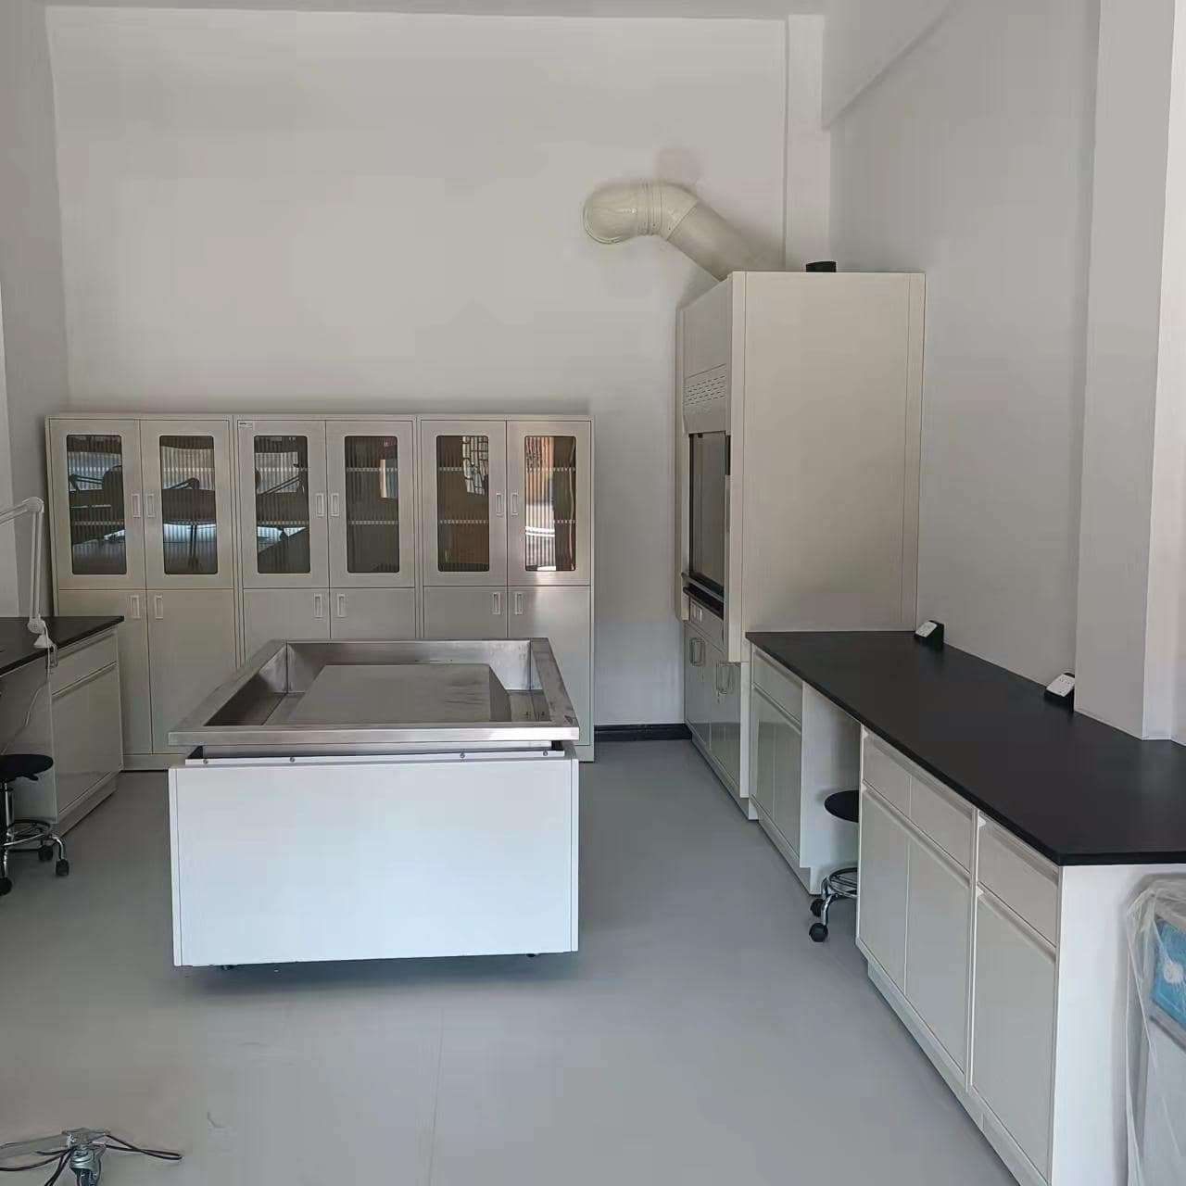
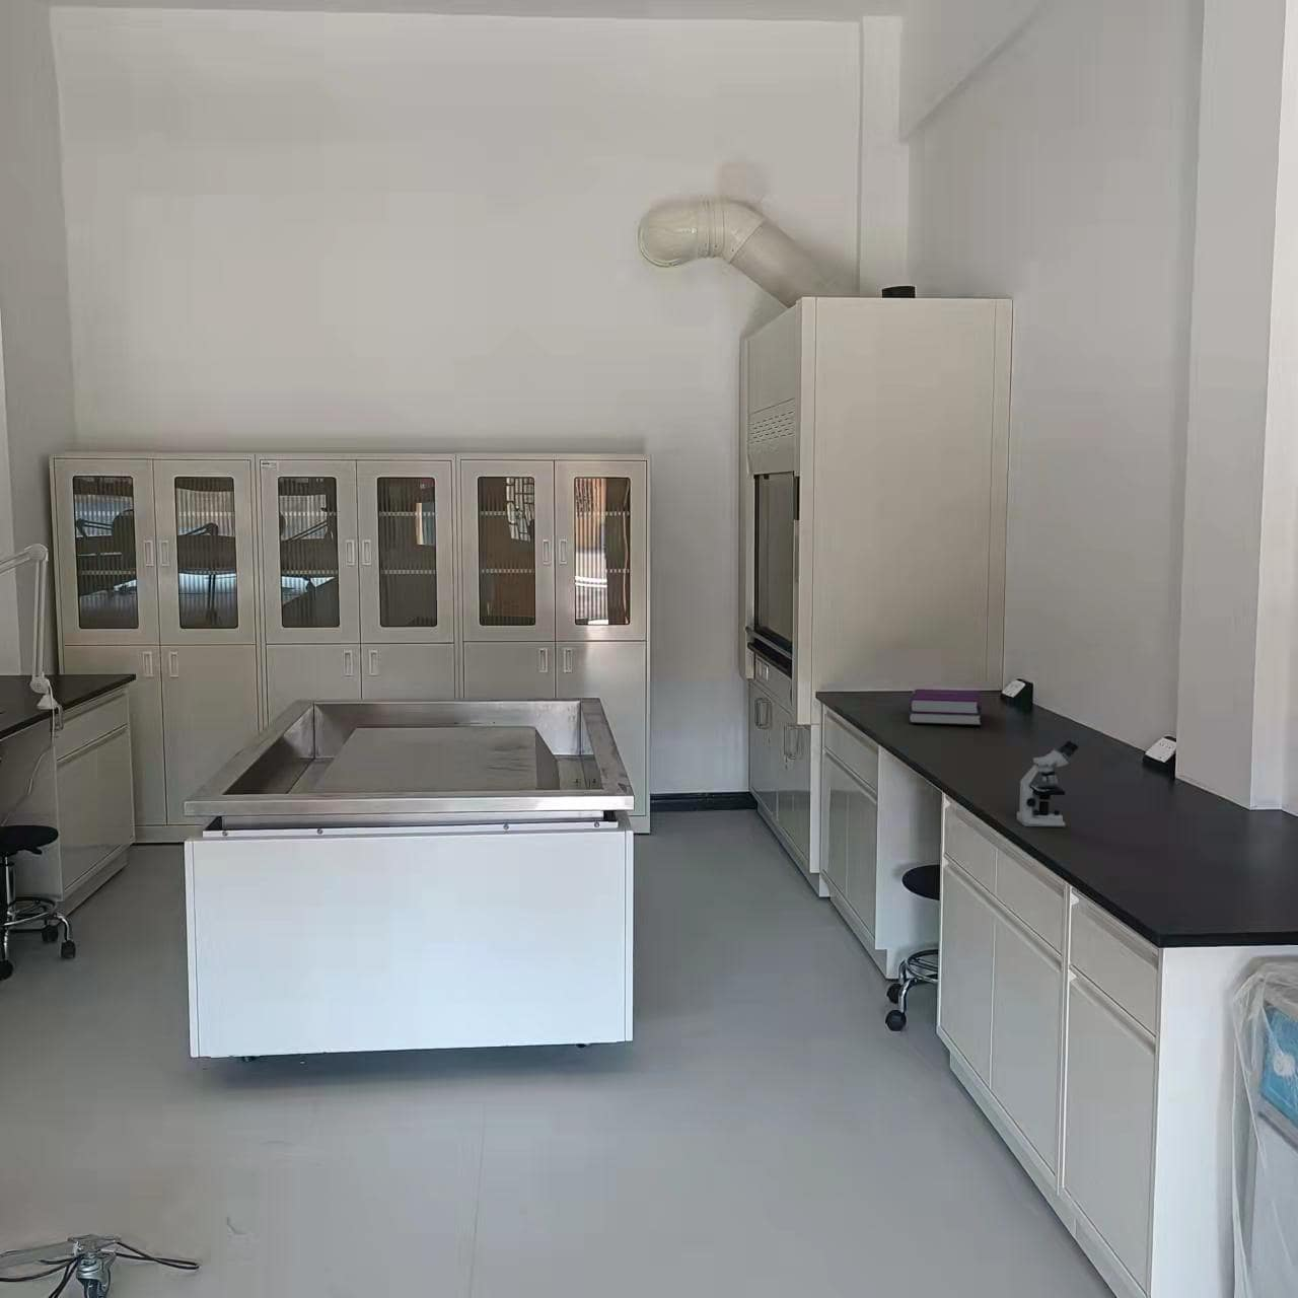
+ microscope (1047, 782)
+ notebook (944, 706)
